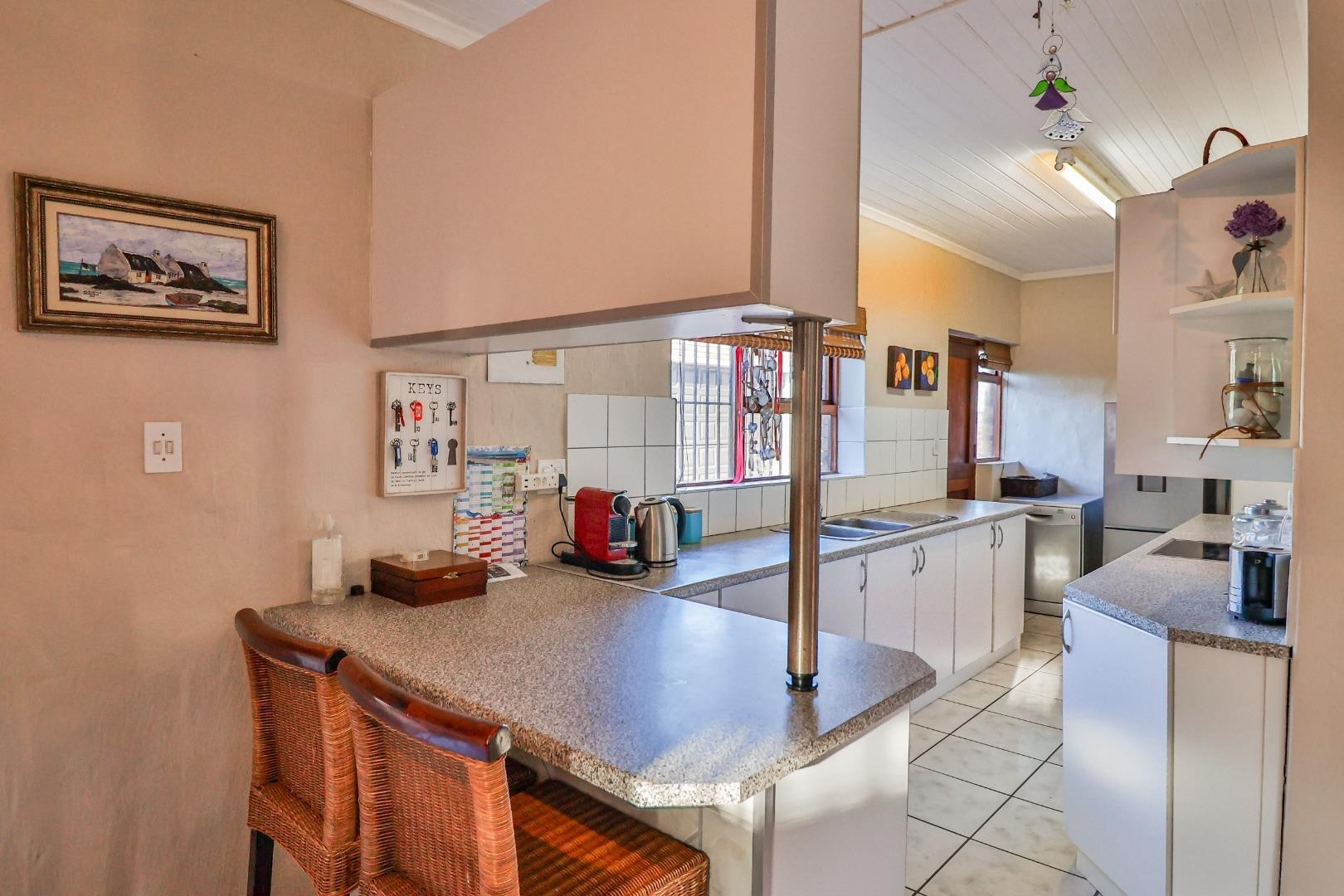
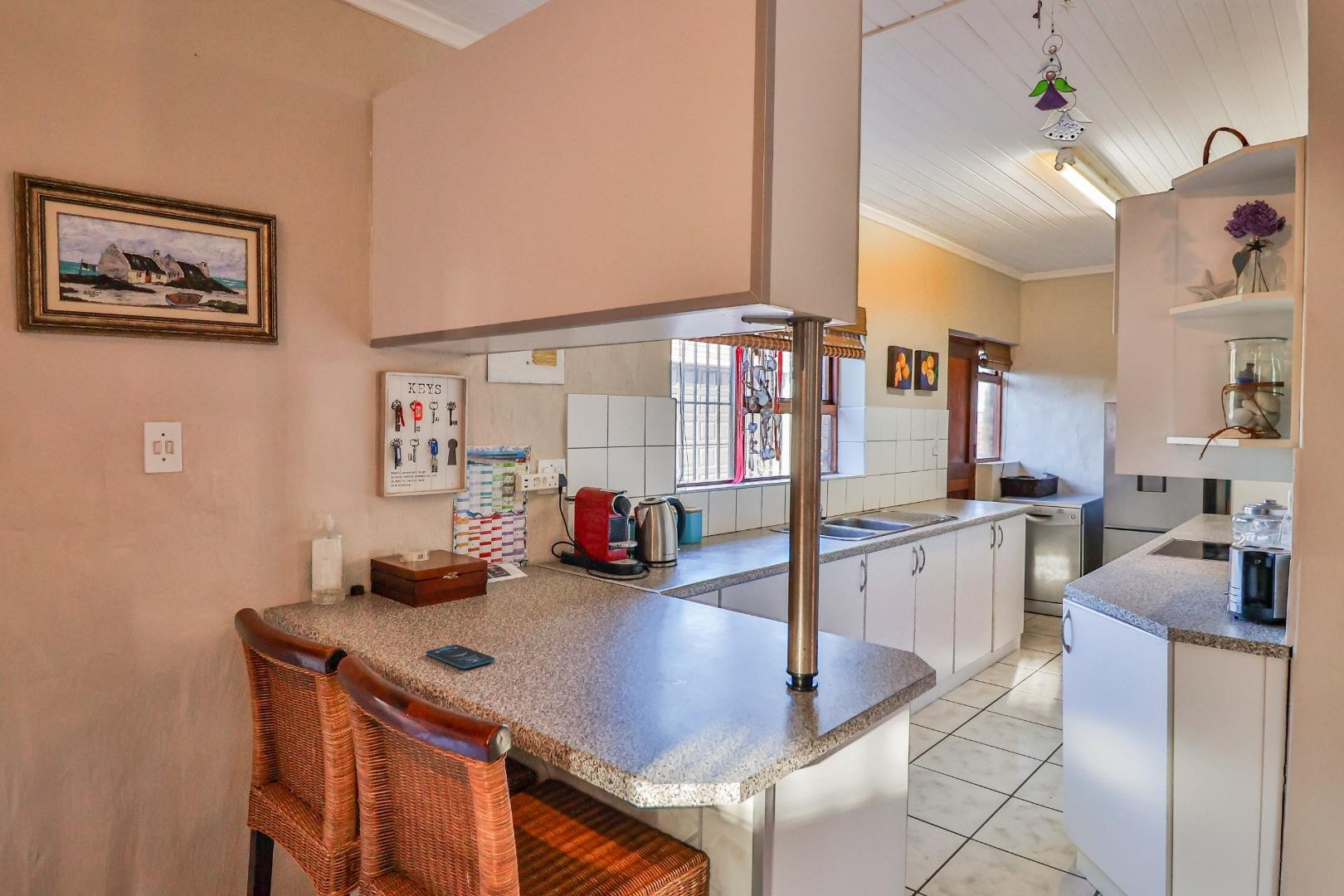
+ smartphone (460, 655)
